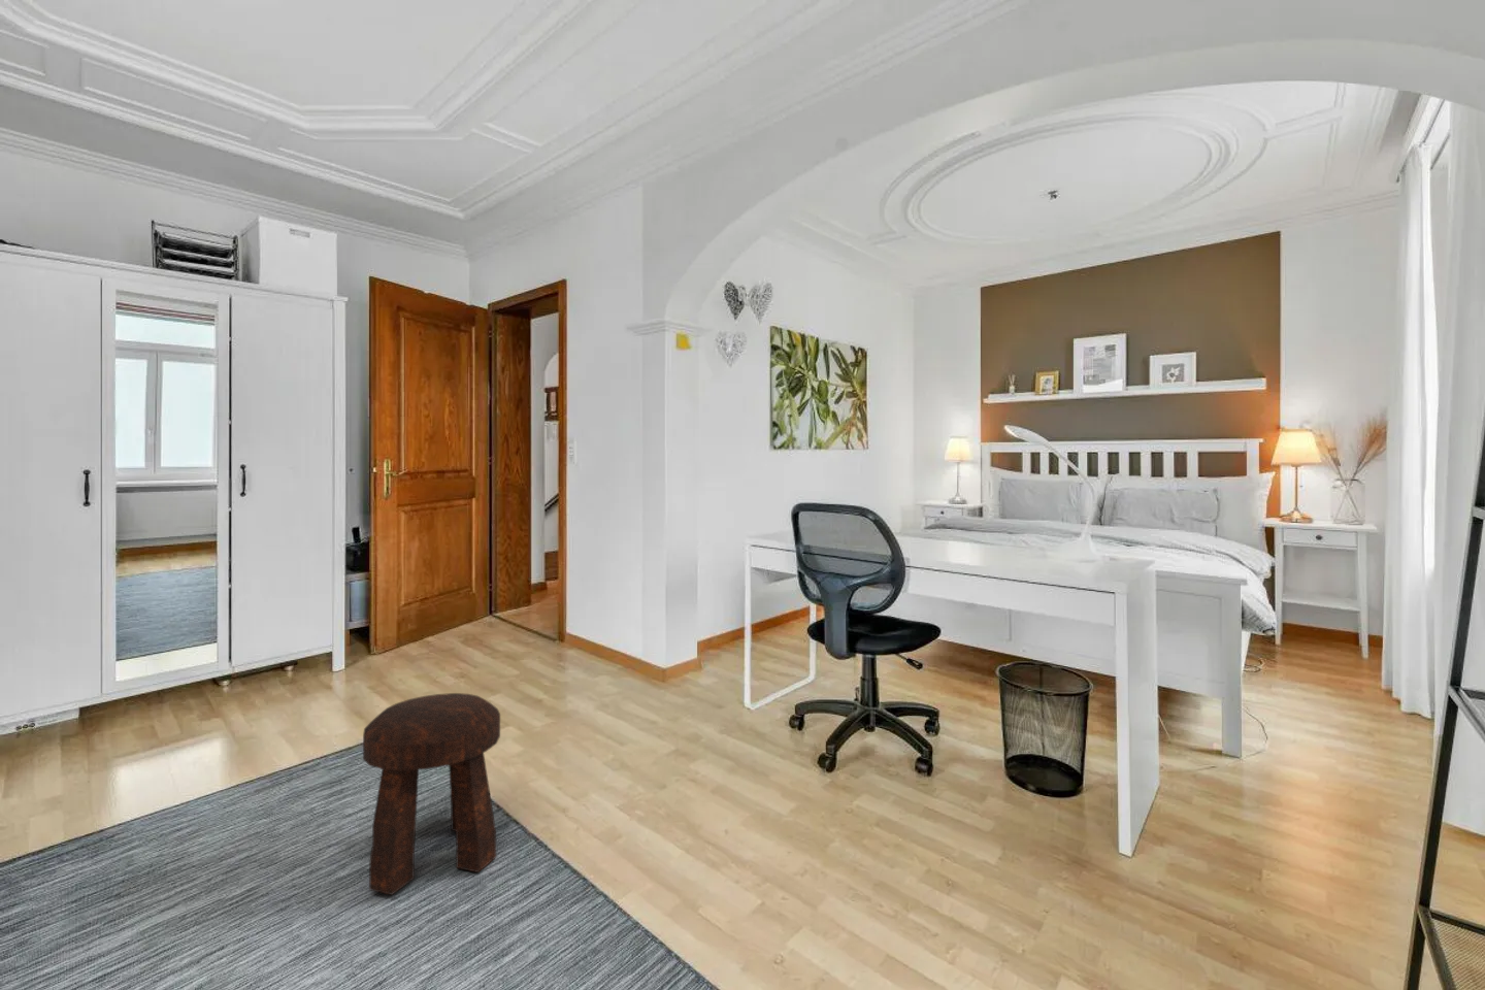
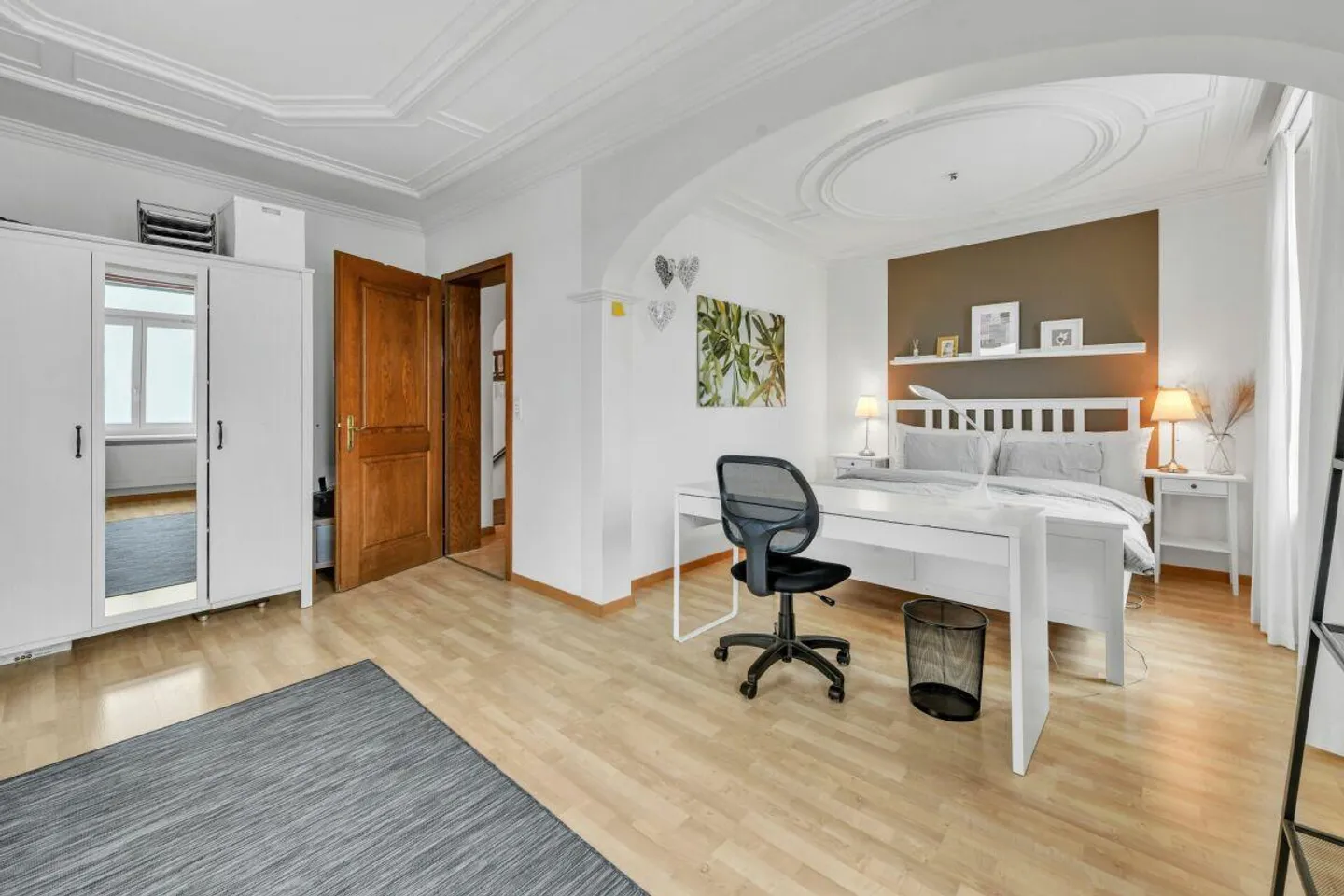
- stool (433, 767)
